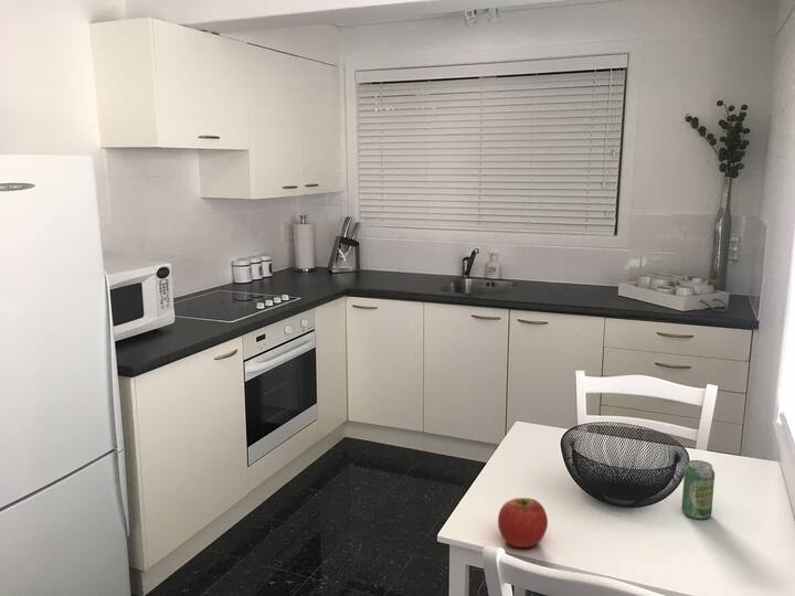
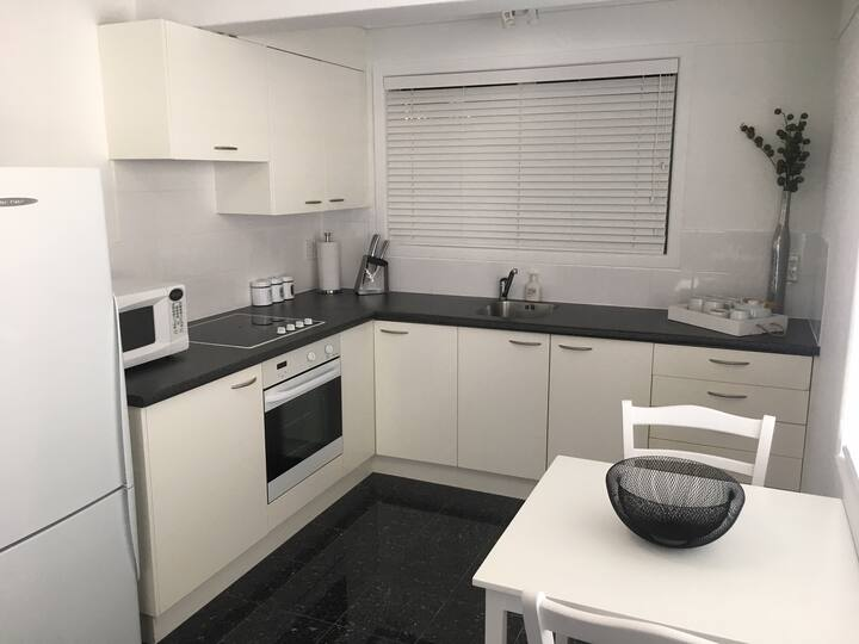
- apple (522, 519)
- beverage can (698, 489)
